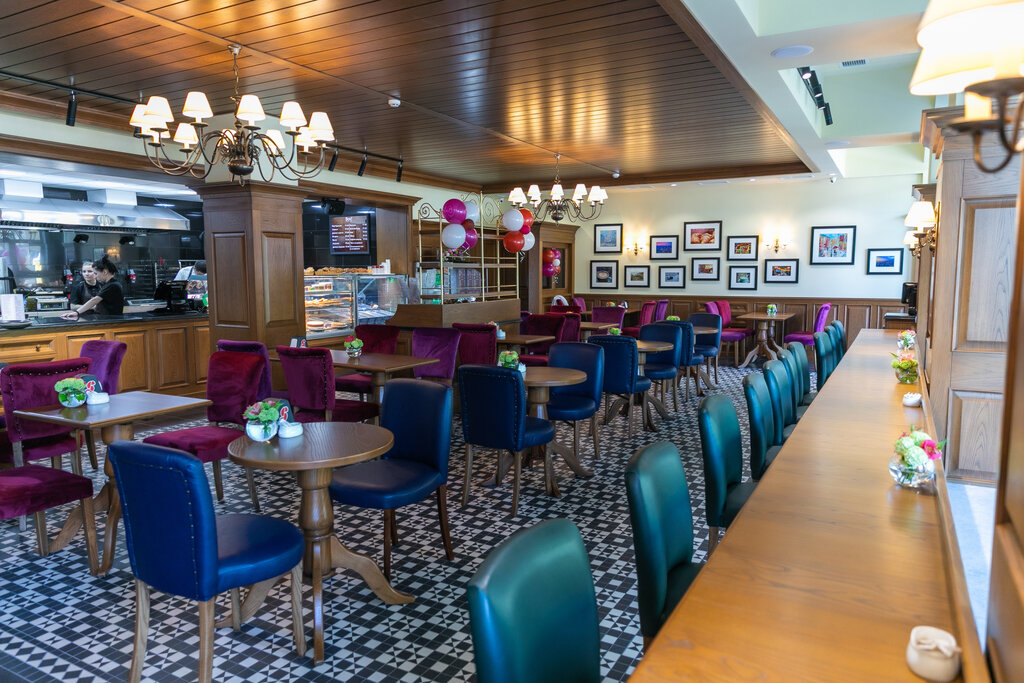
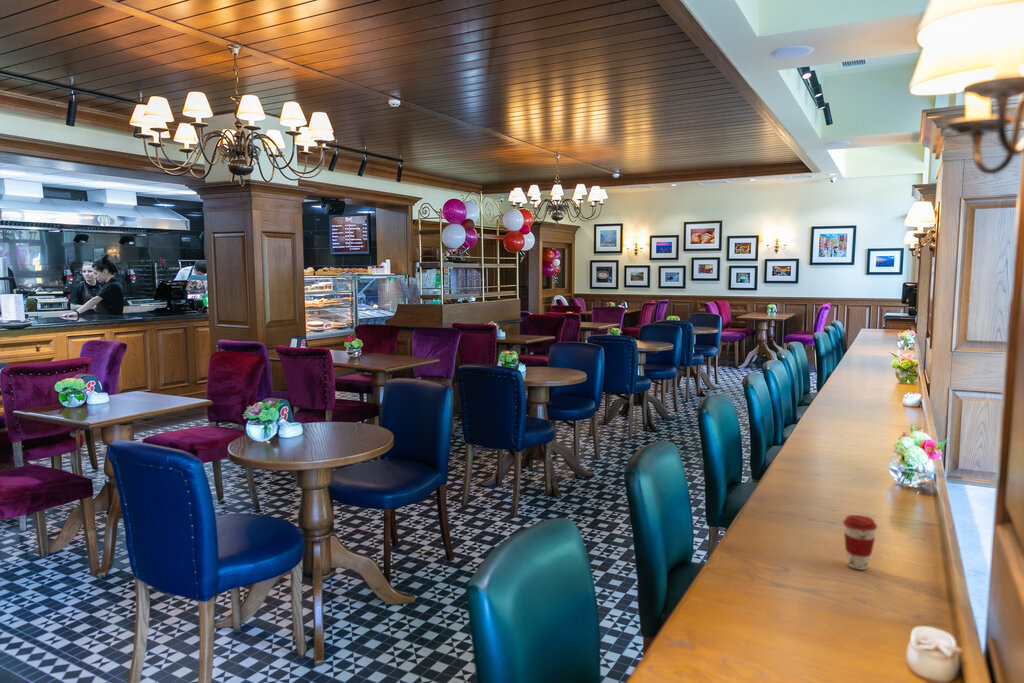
+ coffee cup (858, 542)
